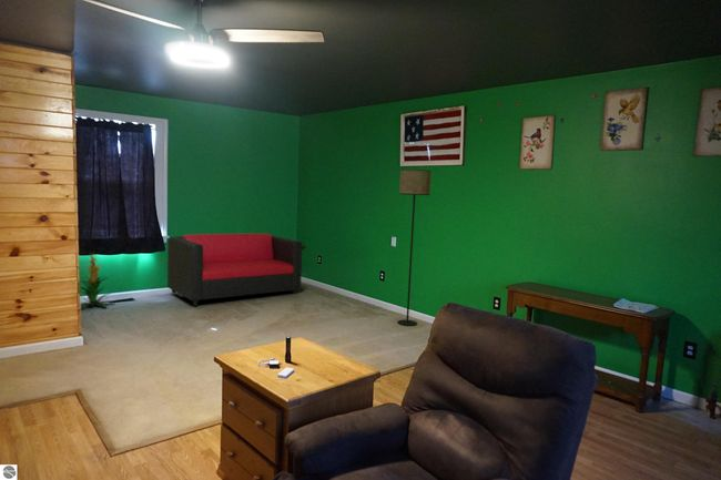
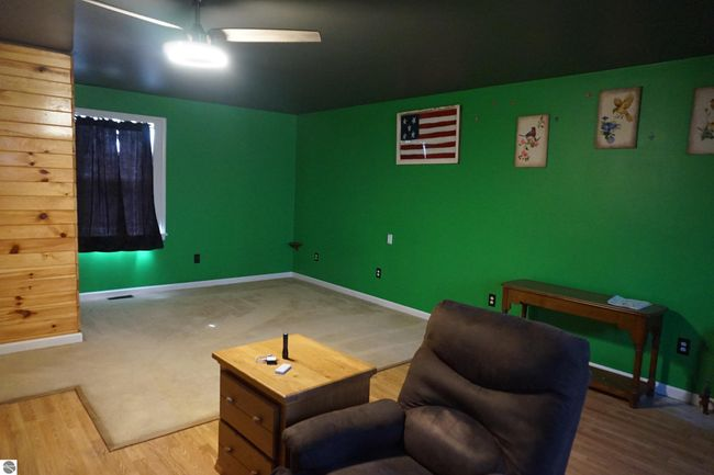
- indoor plant (93, 278)
- floor lamp (410, 247)
- sofa (235, 264)
